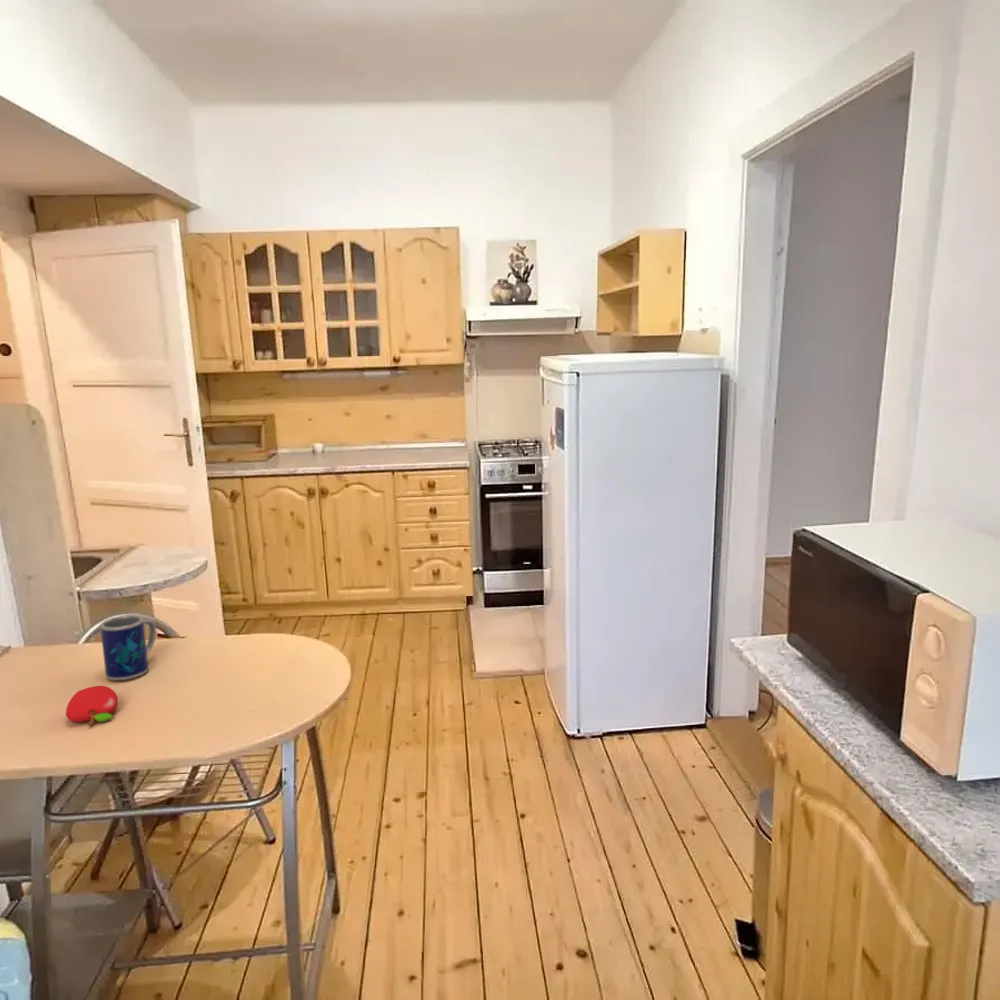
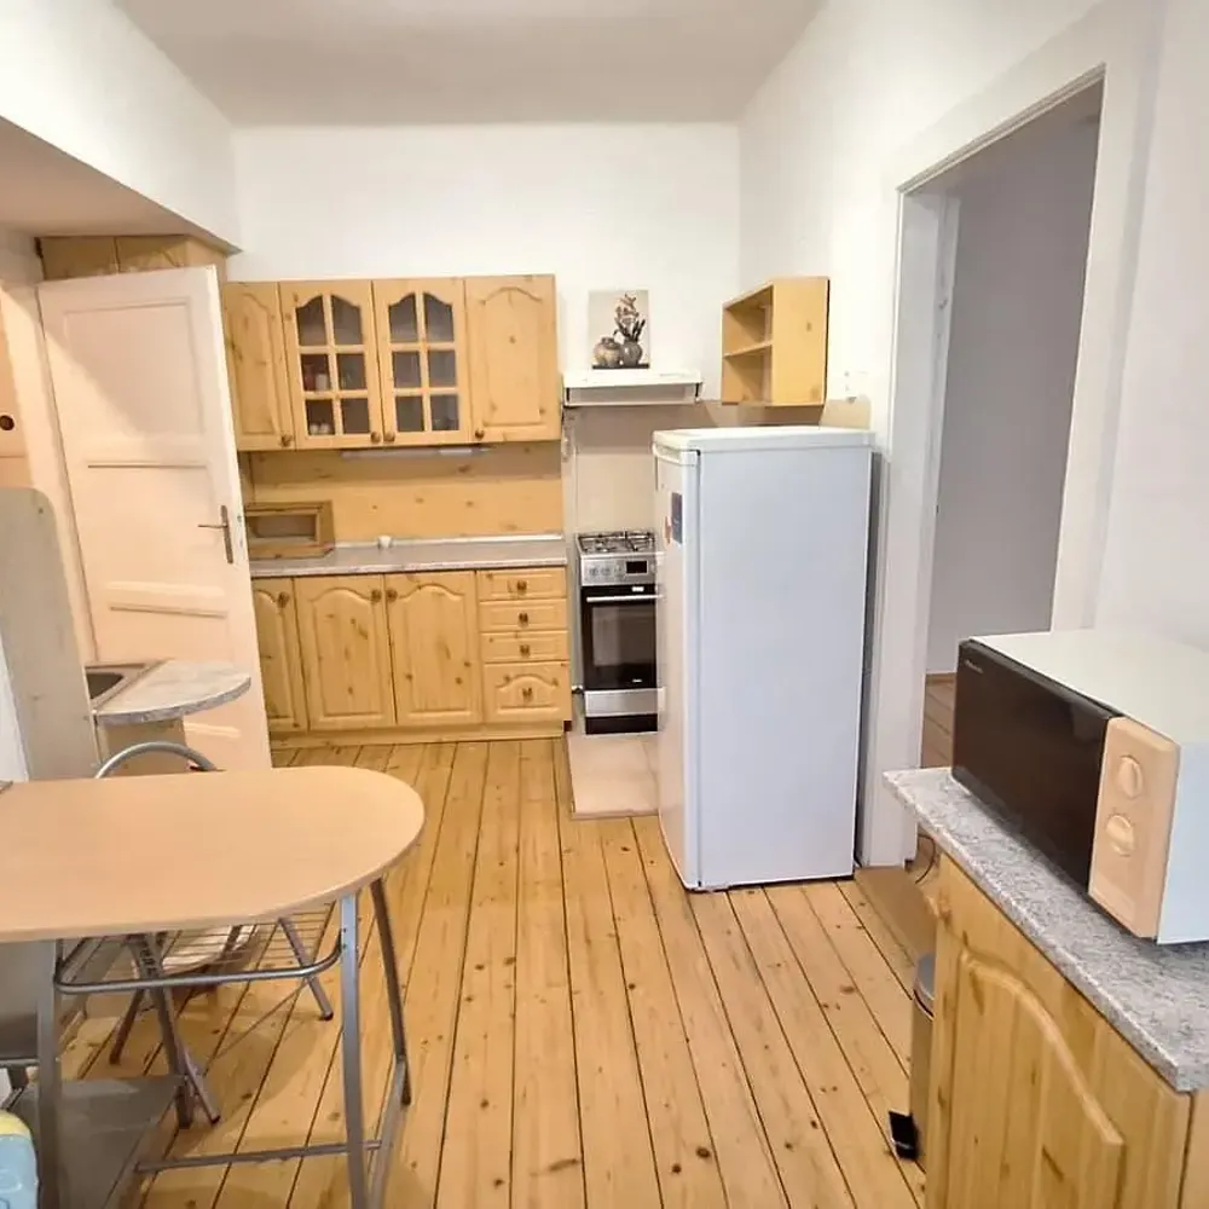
- mug (132, 644)
- fruit (92, 704)
